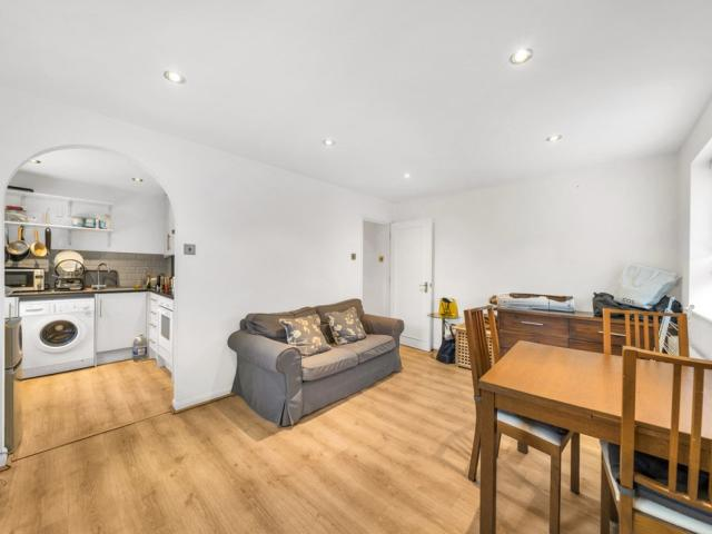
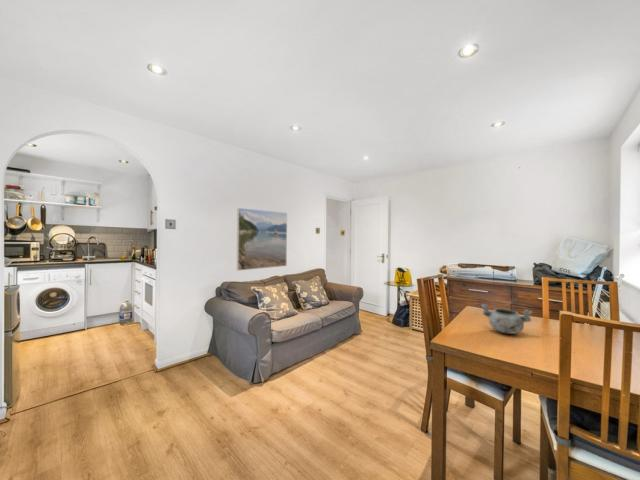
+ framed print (263, 239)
+ decorative bowl (504, 318)
